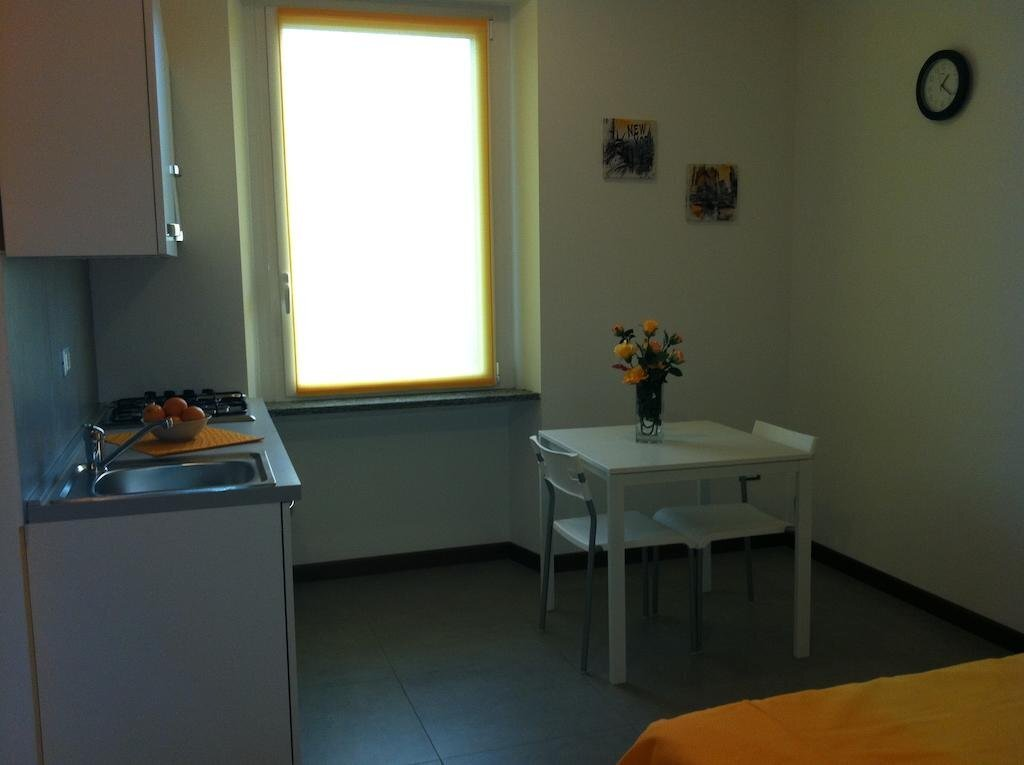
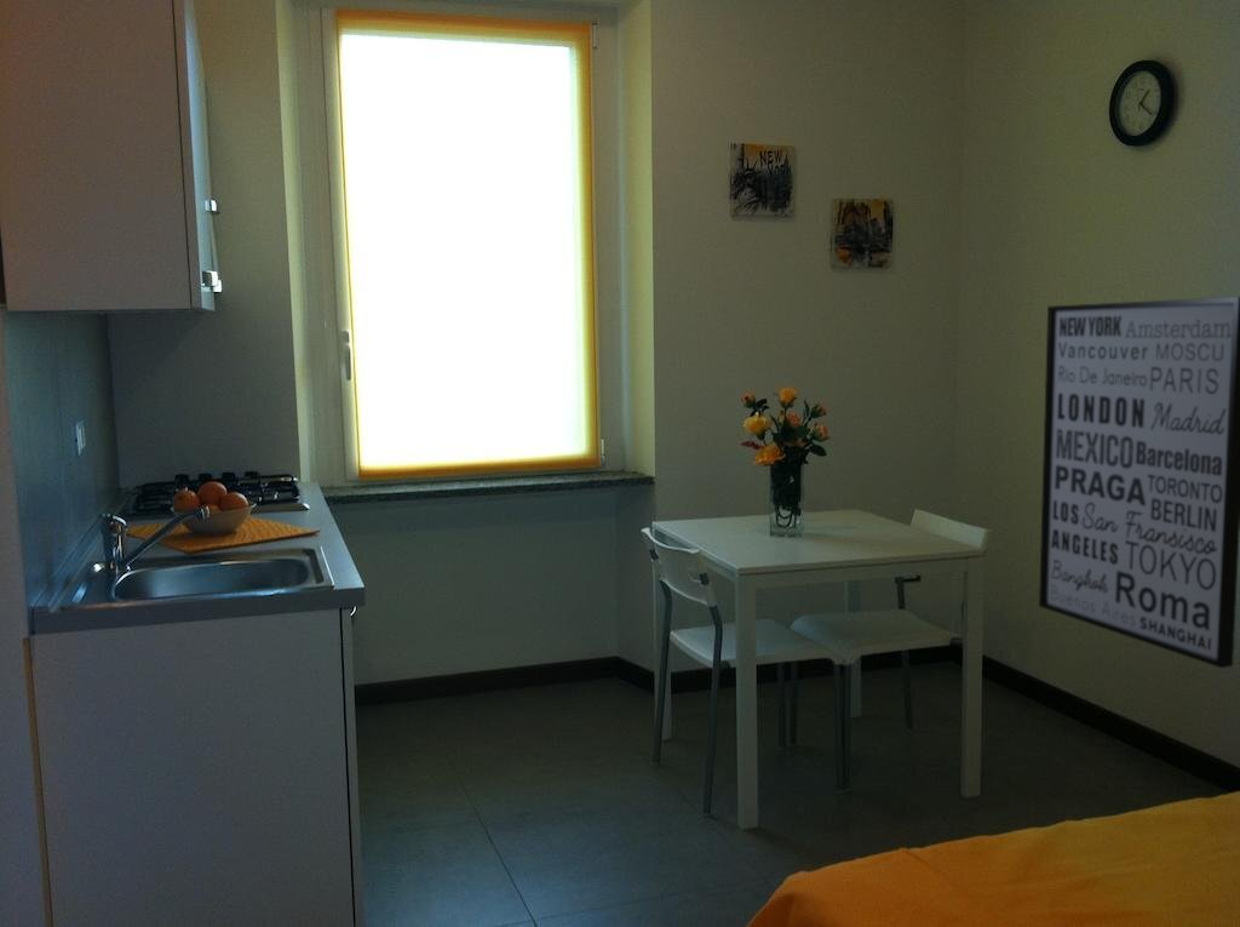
+ wall art (1131, 470)
